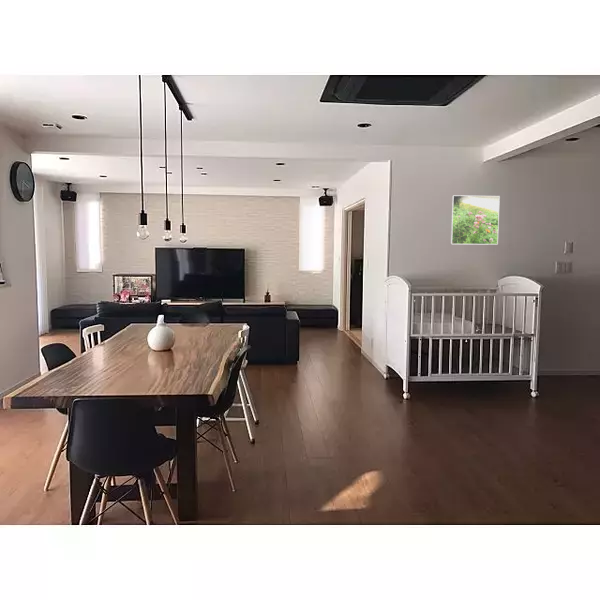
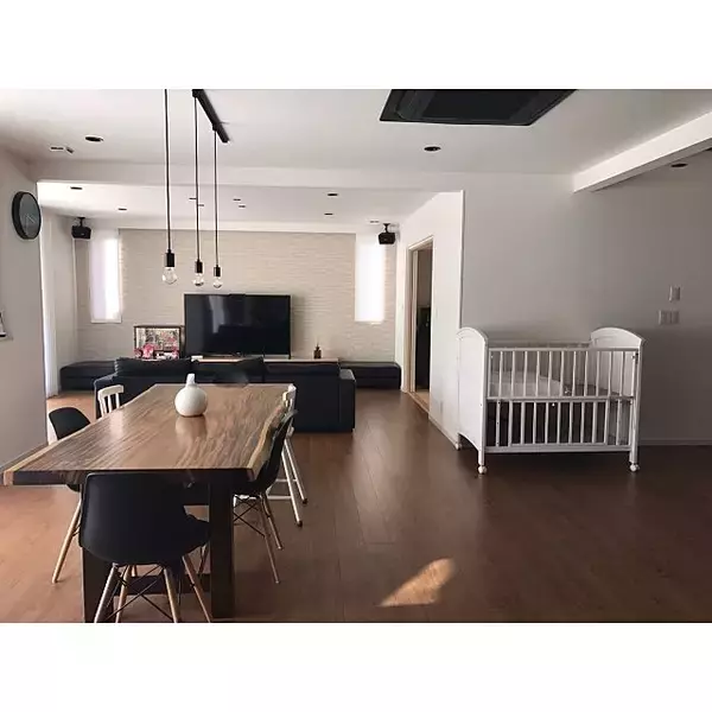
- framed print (475, 220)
